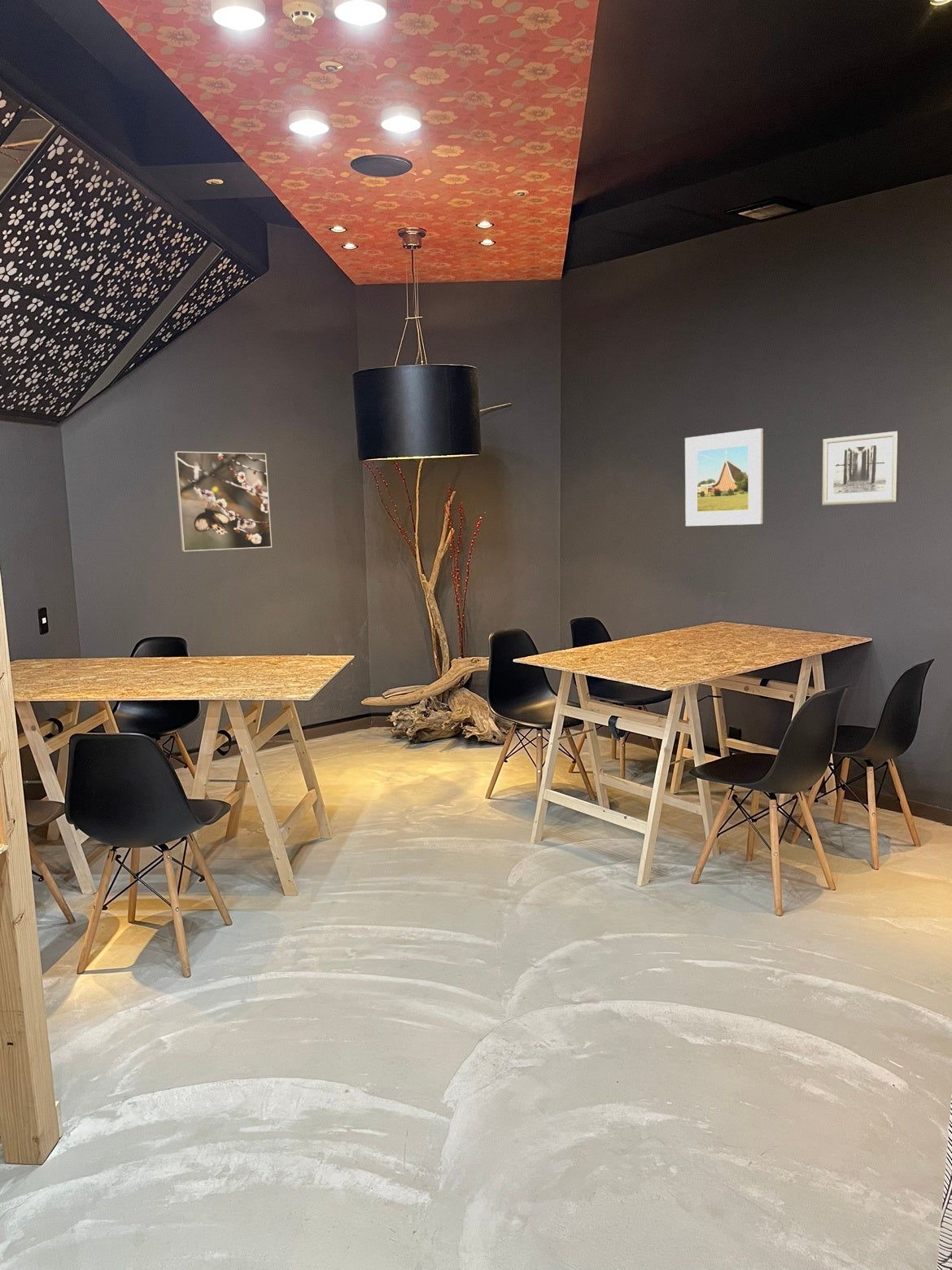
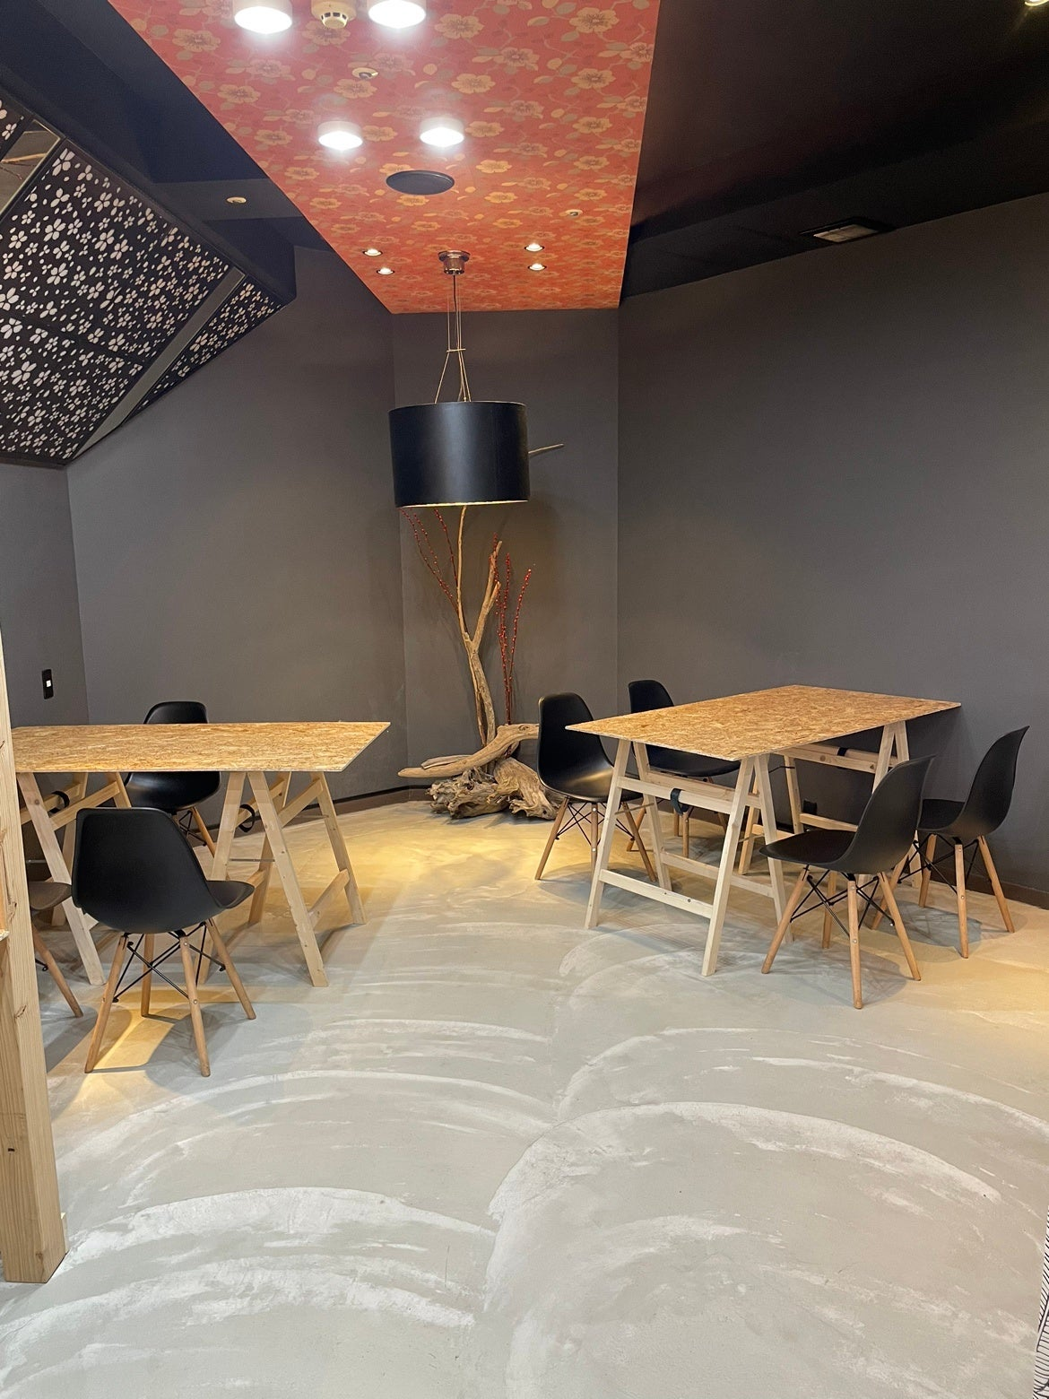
- wall art (859, 469)
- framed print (723, 480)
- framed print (225, 501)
